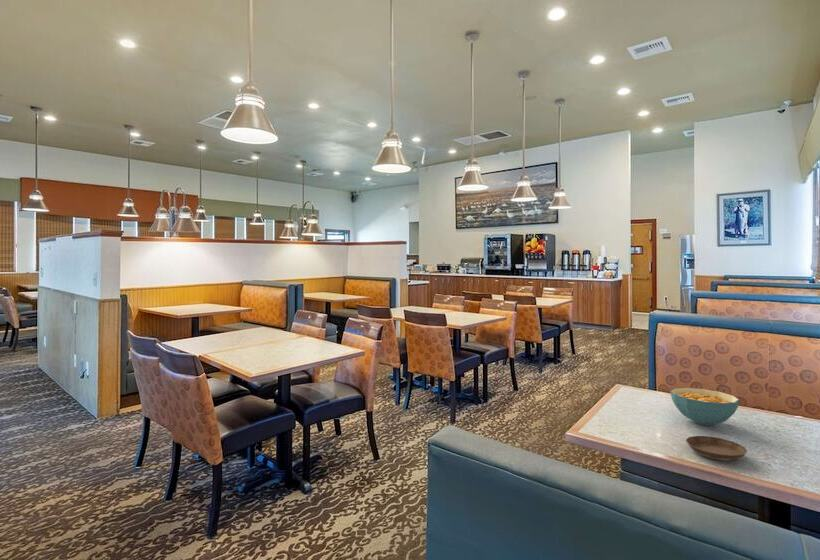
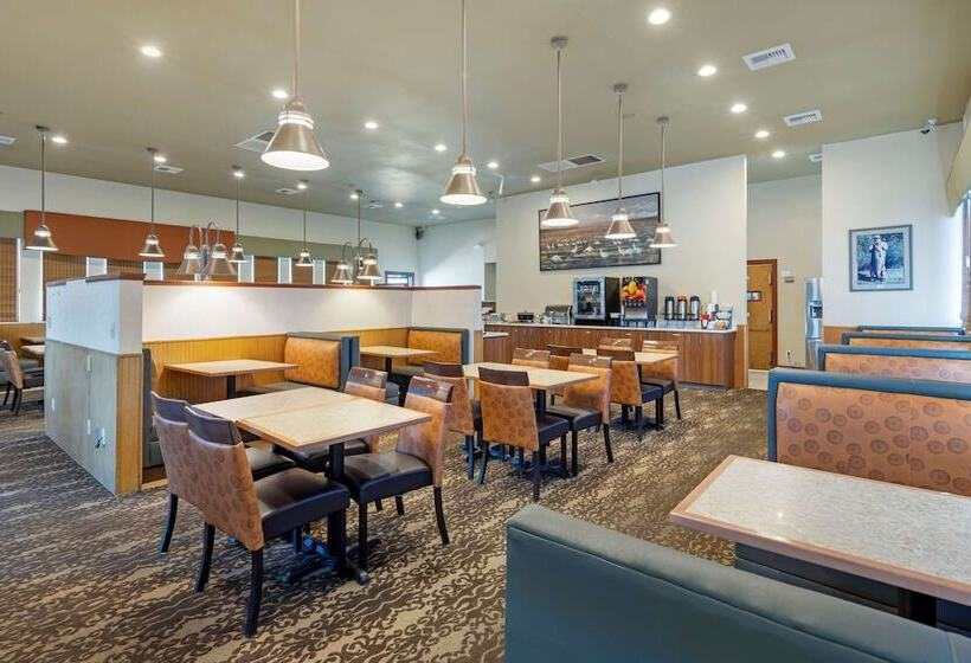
- saucer (715, 449)
- cereal bowl (703, 408)
